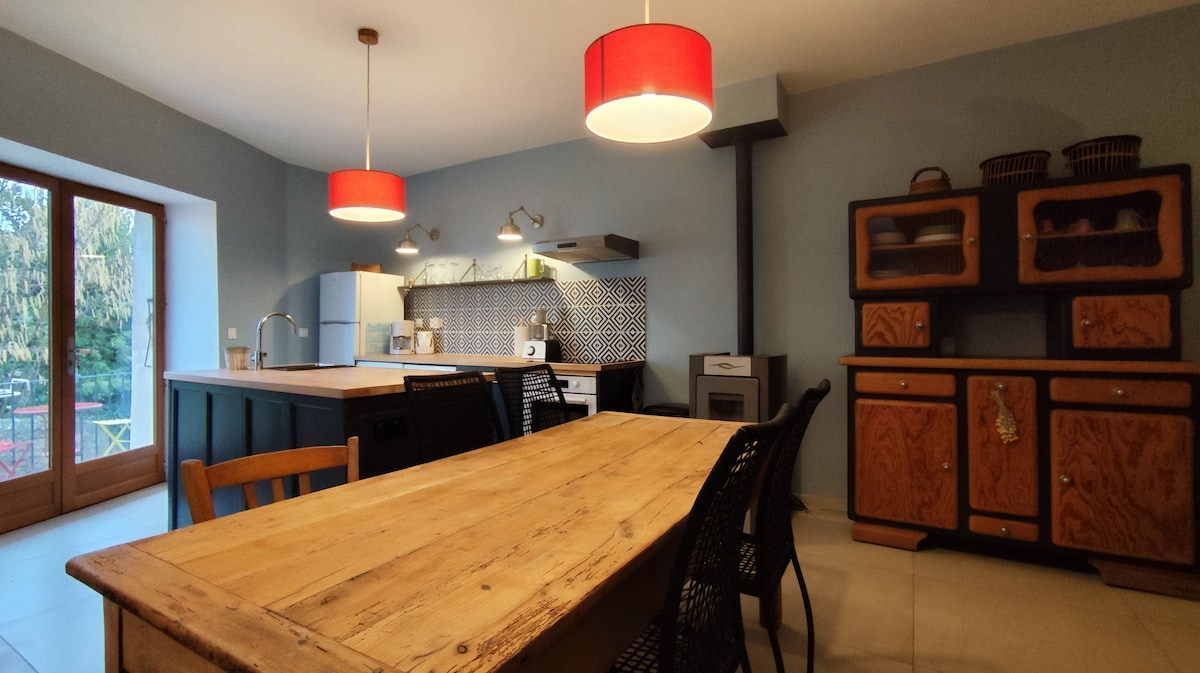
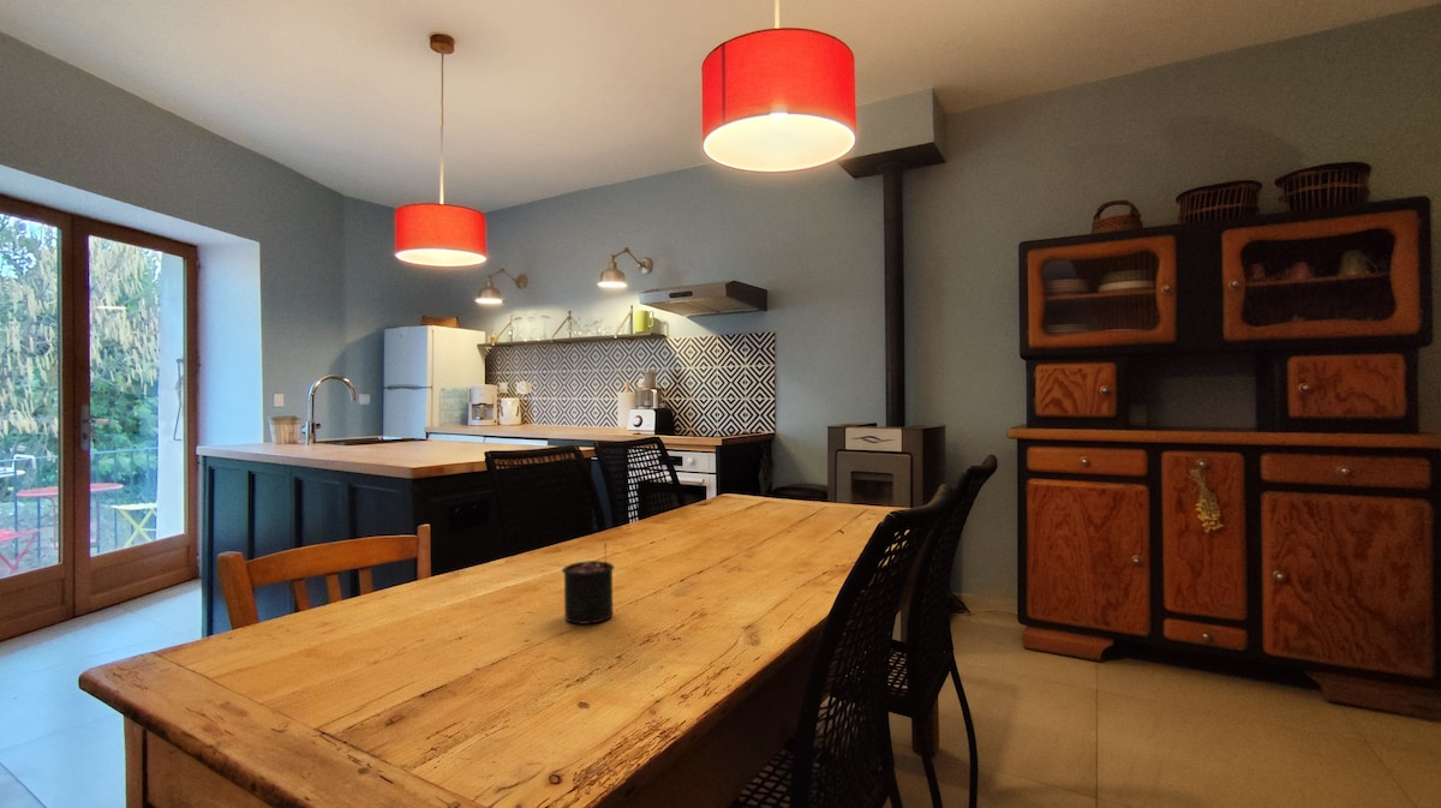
+ candle (588, 580)
